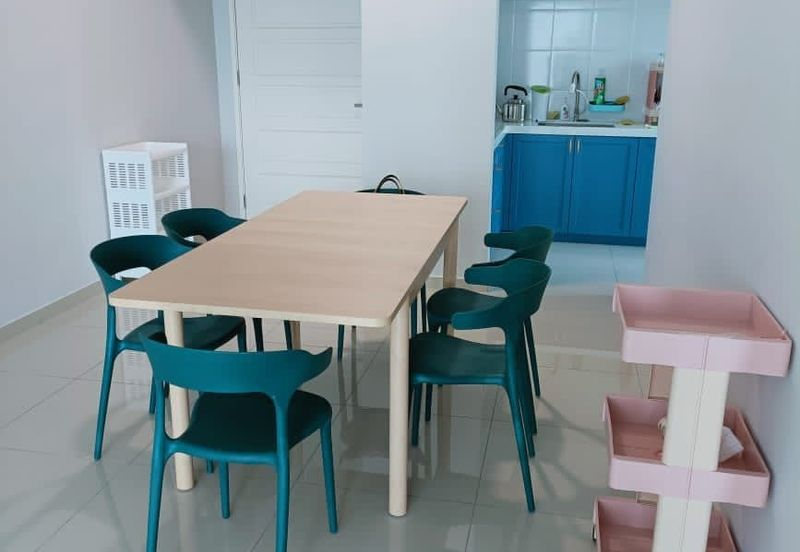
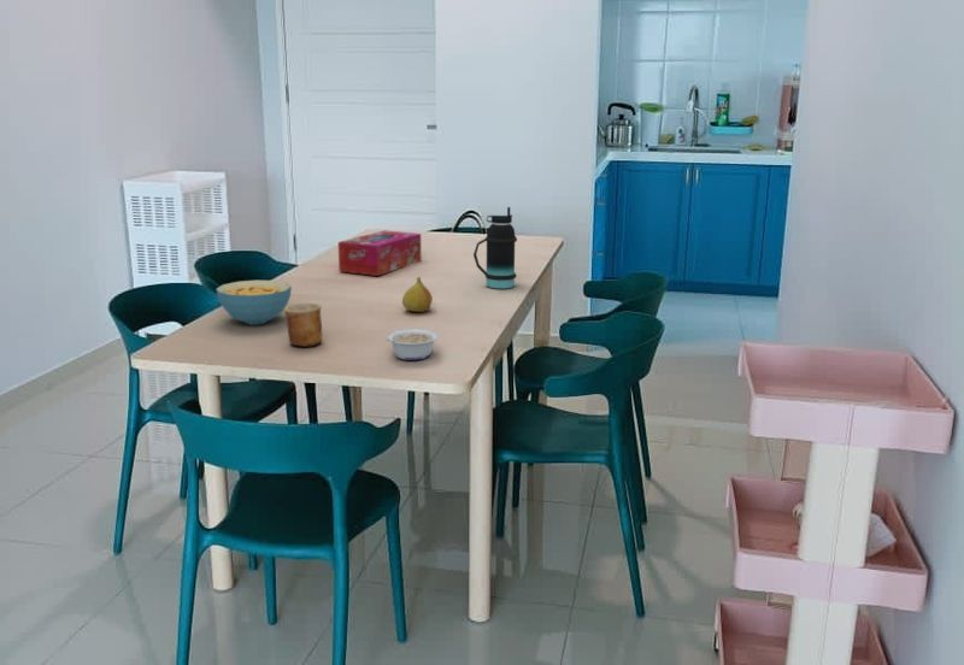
+ cup (302, 324)
+ fruit (417, 294)
+ legume (412, 343)
+ cereal bowl (254, 305)
+ bottle (494, 246)
+ tissue box (381, 252)
